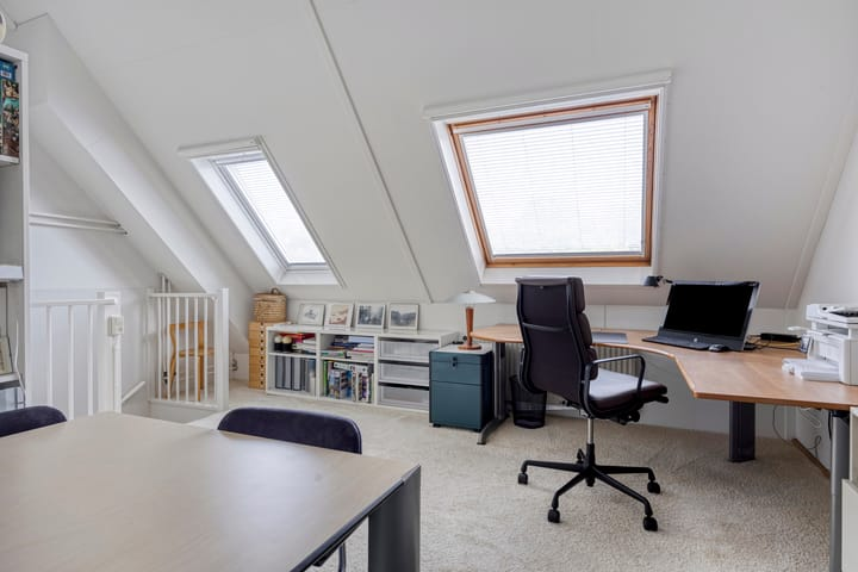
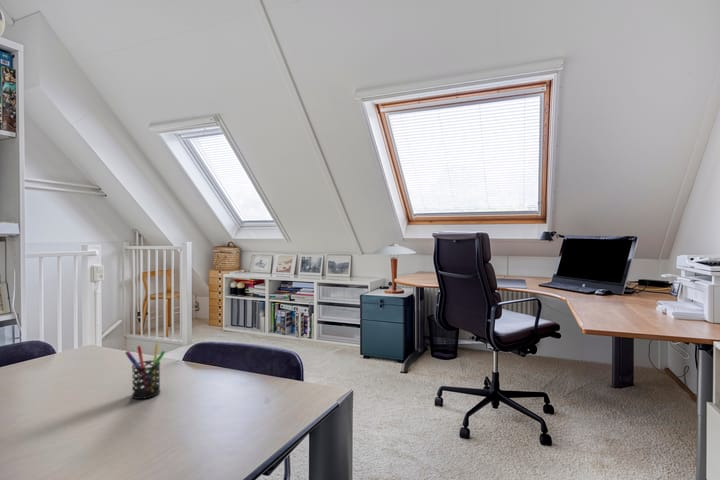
+ pen holder (148, 368)
